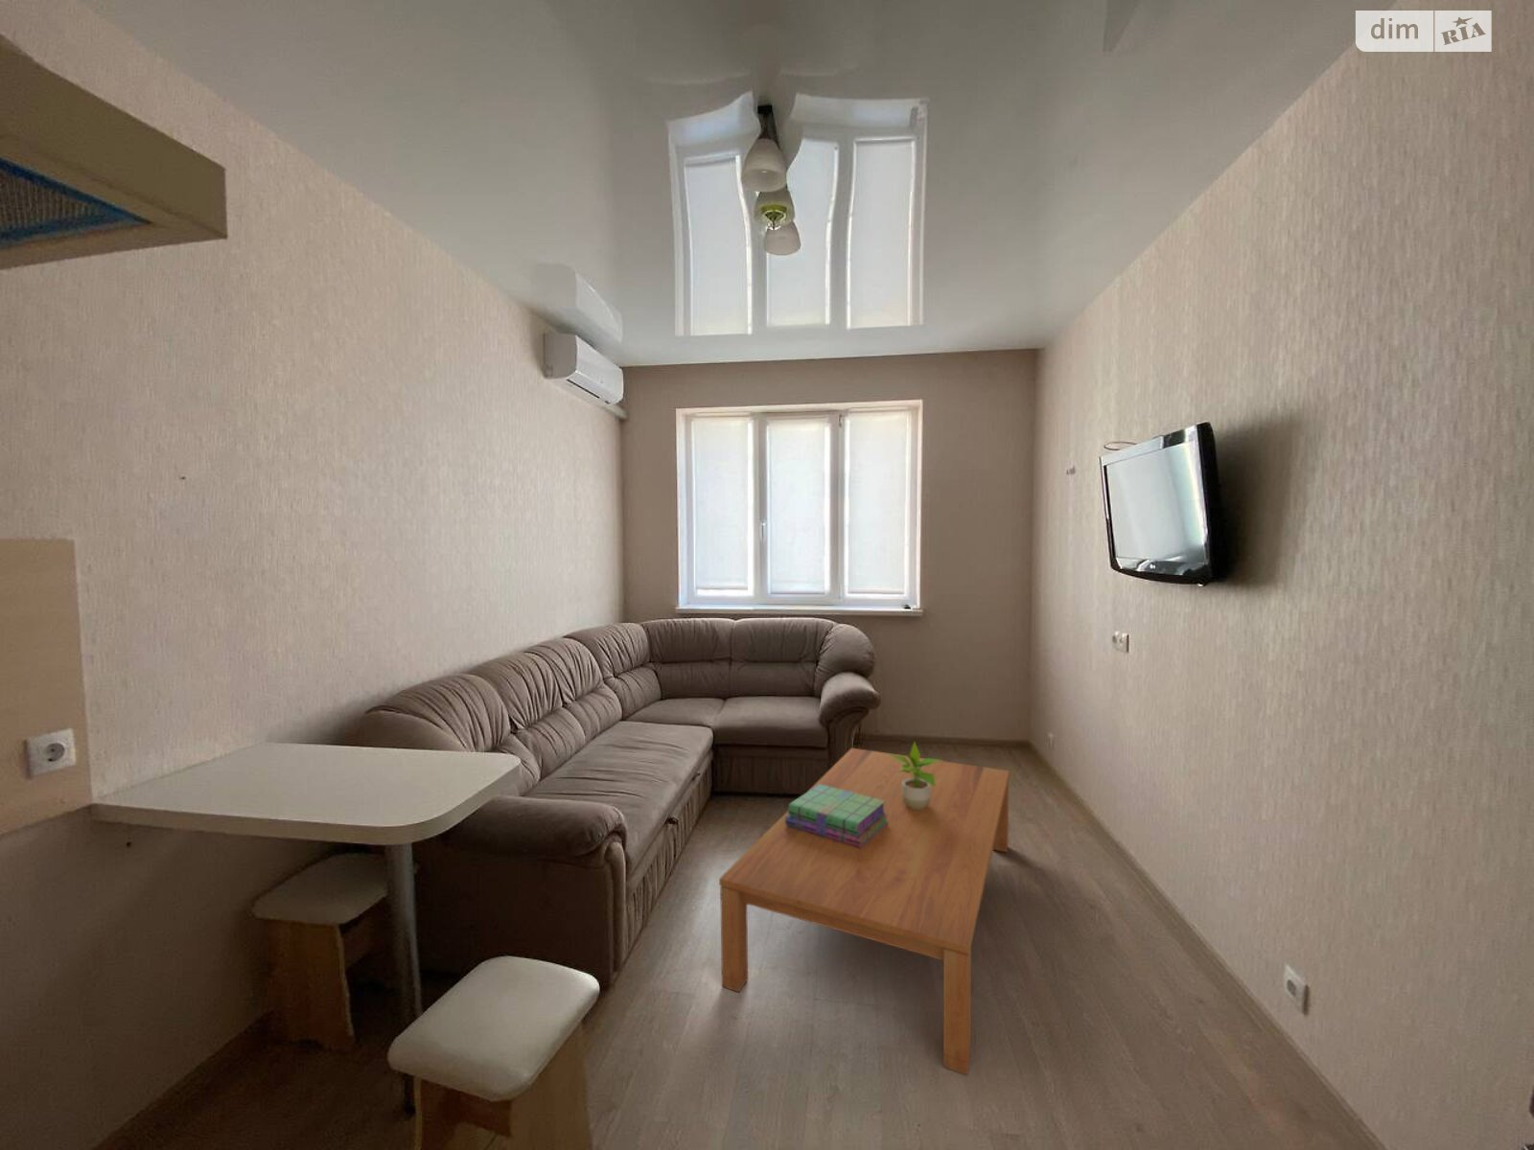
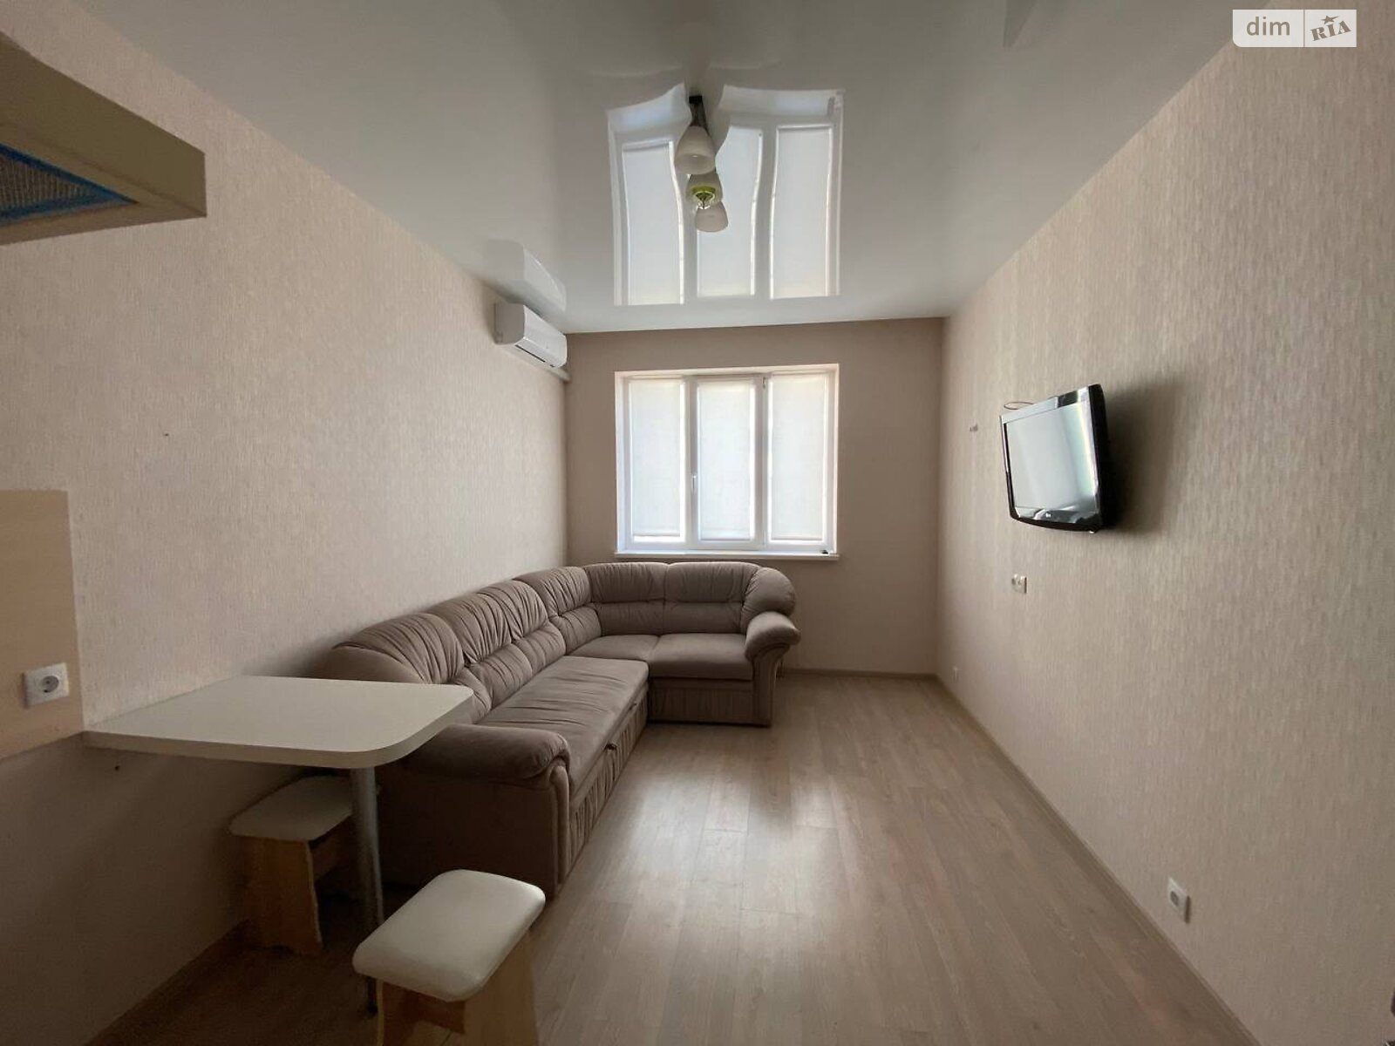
- coffee table (890, 859)
- potted plant (914, 777)
- stack of books (837, 813)
